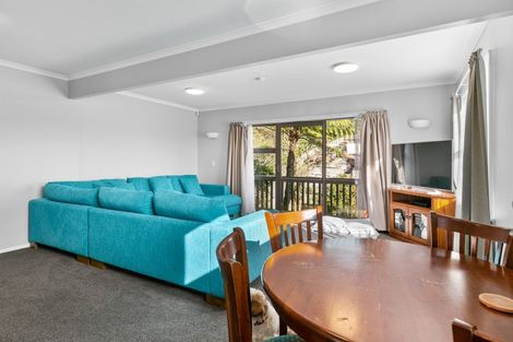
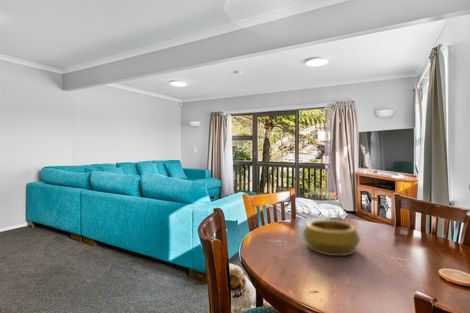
+ decorative bowl (330, 236)
